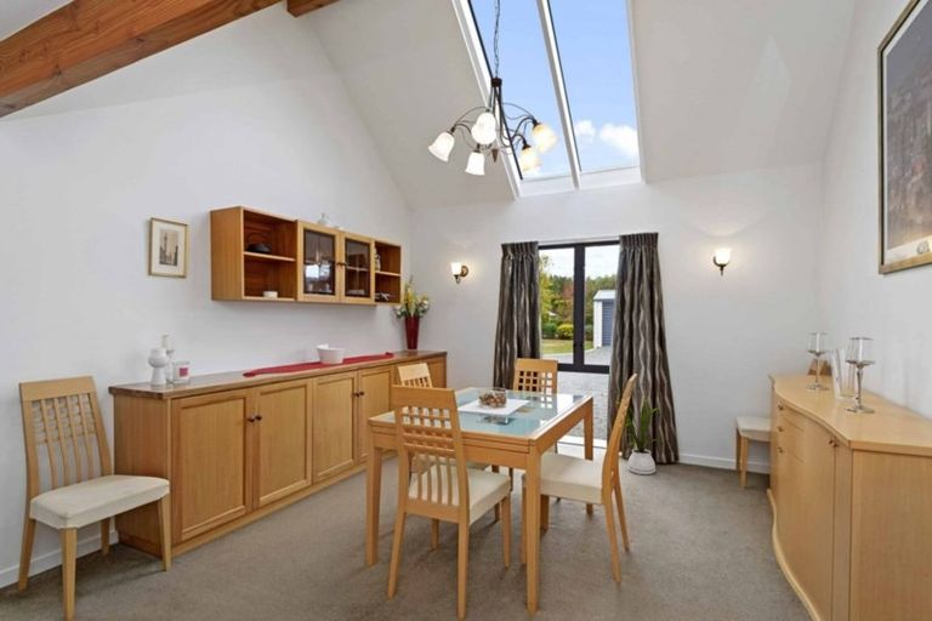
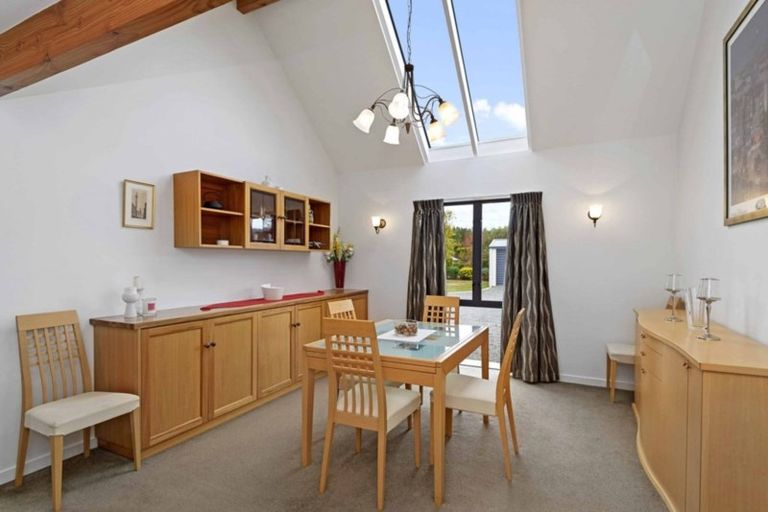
- house plant (637, 429)
